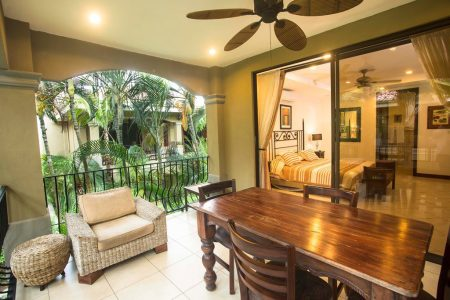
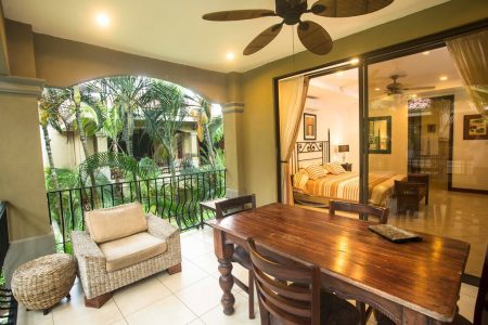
+ book (393, 232)
